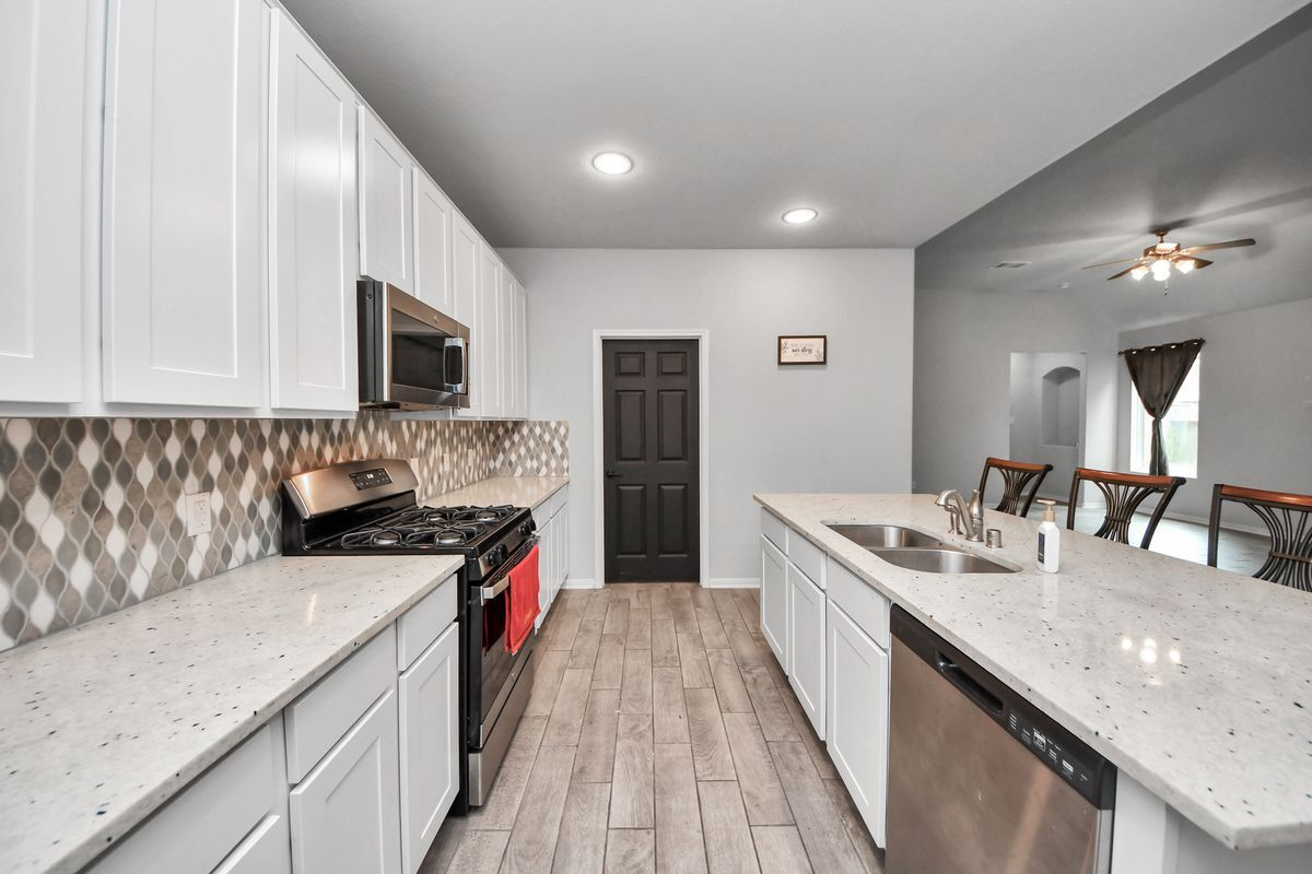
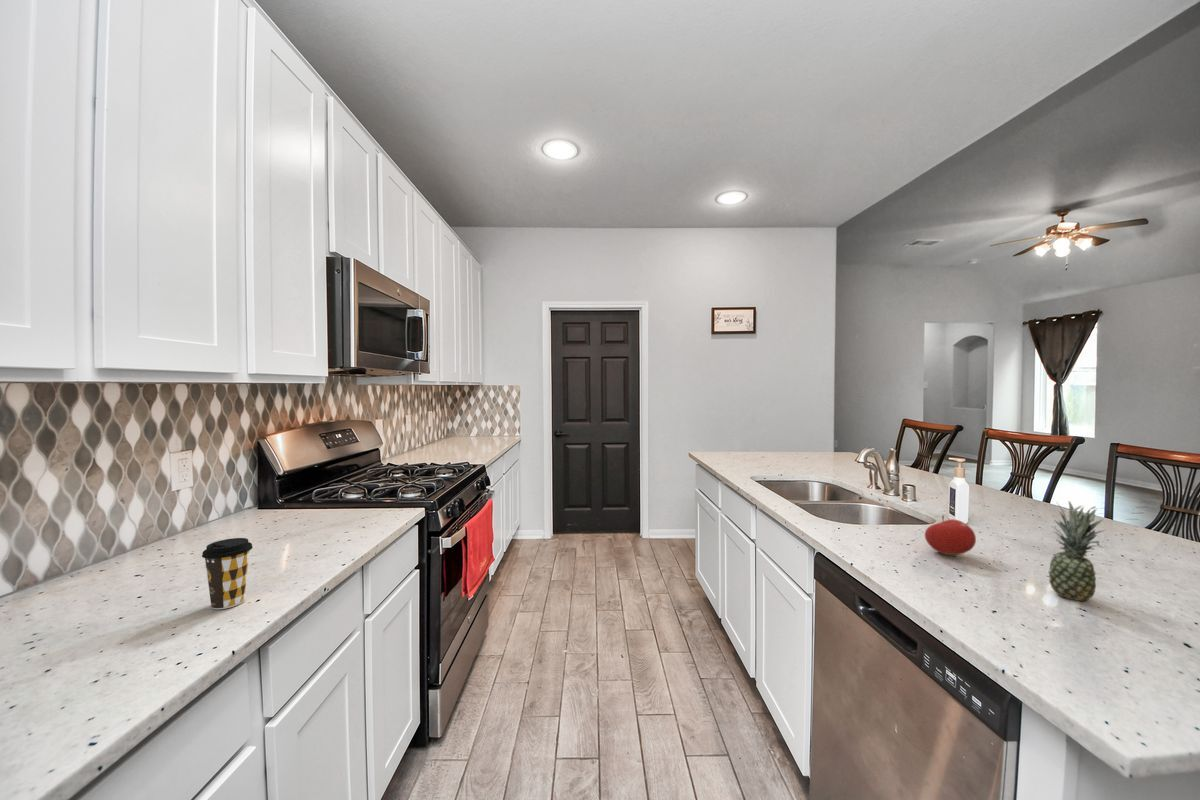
+ fruit (1075, 549)
+ coffee cup (228, 573)
+ fruit (949, 535)
